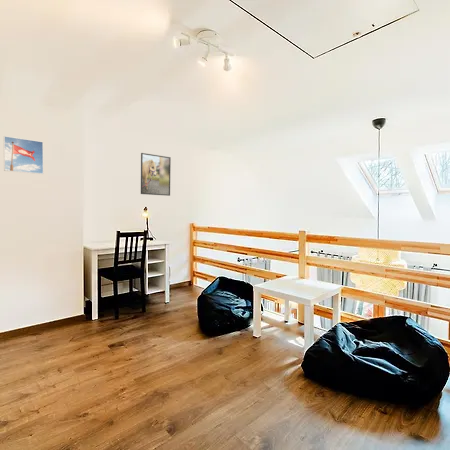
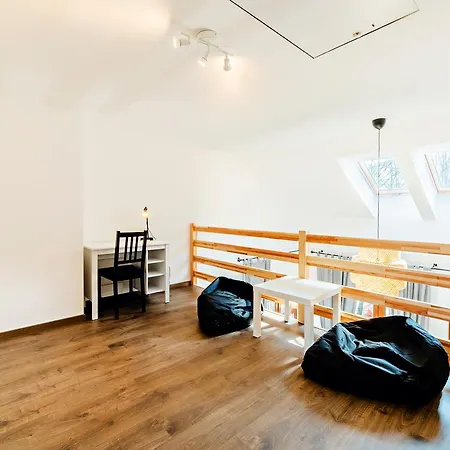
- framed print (24, 155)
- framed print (156, 175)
